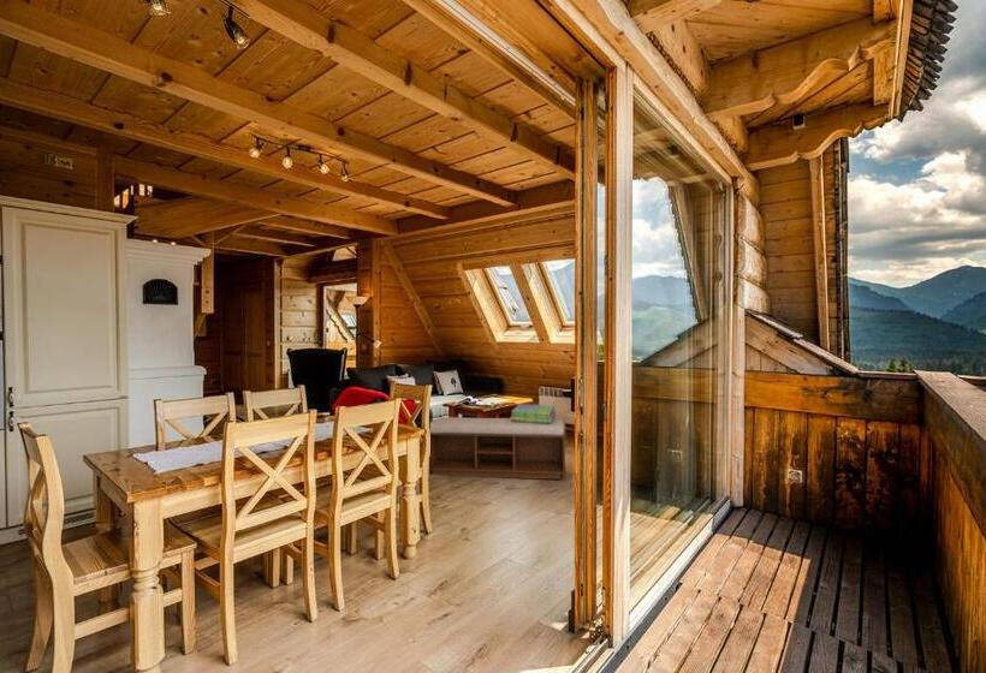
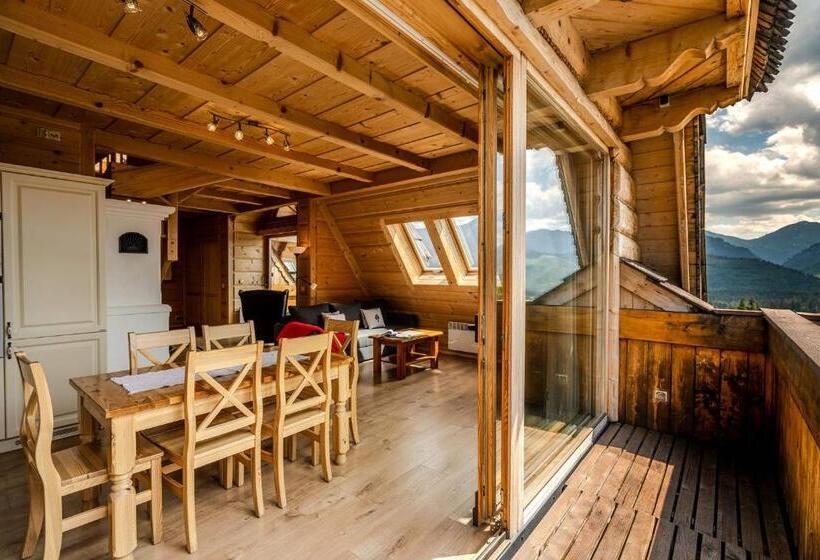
- stack of books (534, 415)
- bench (497, 446)
